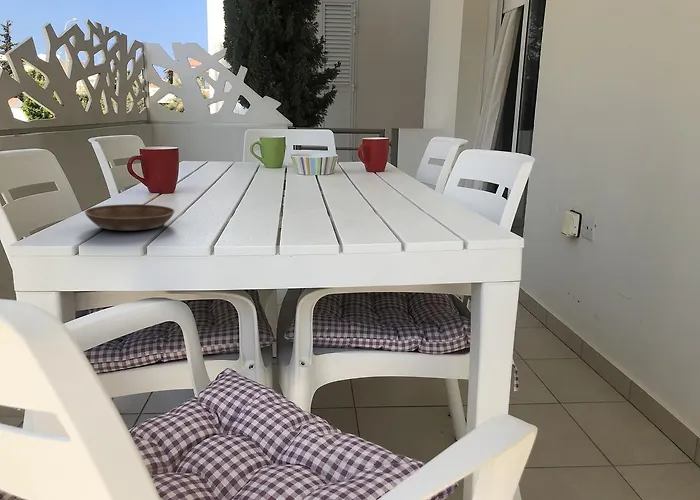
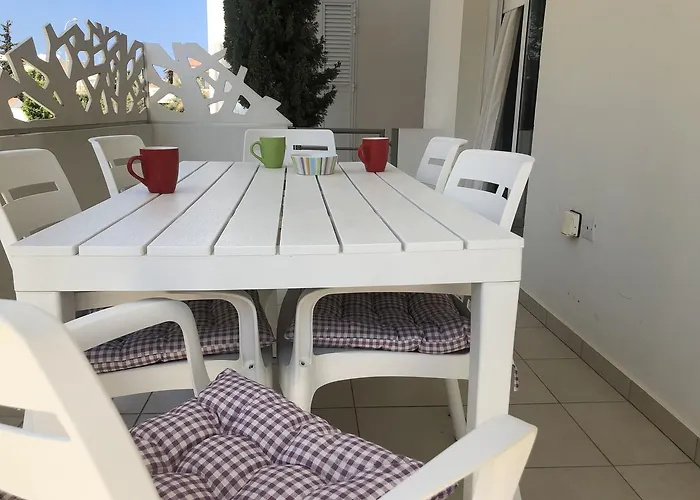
- saucer (131, 217)
